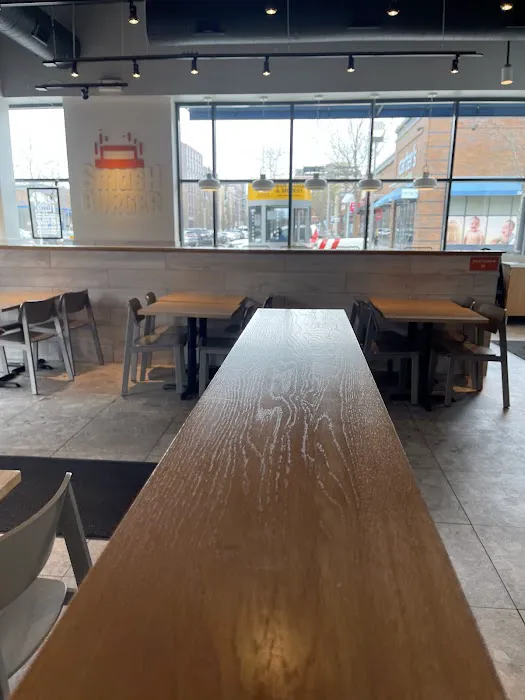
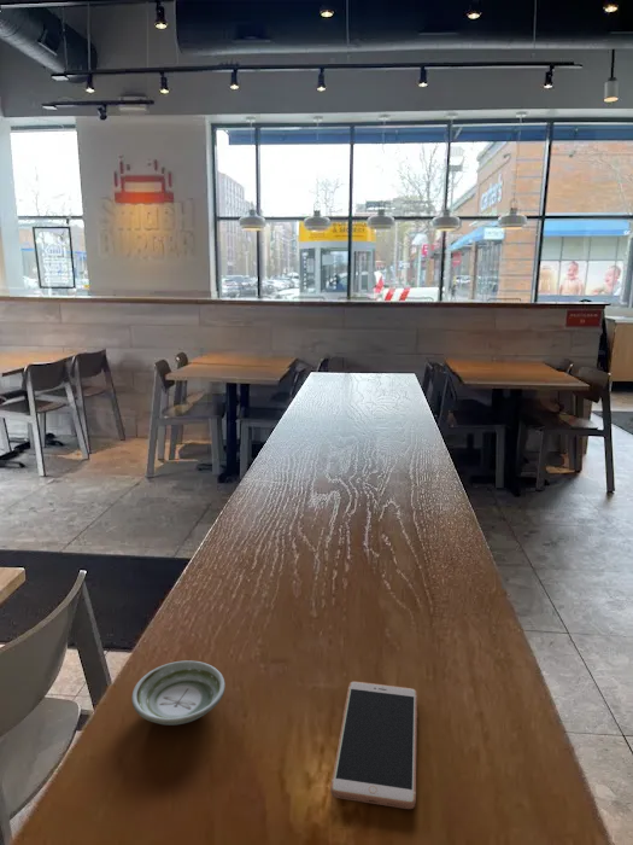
+ smartphone (377, 736)
+ saucer (178, 697)
